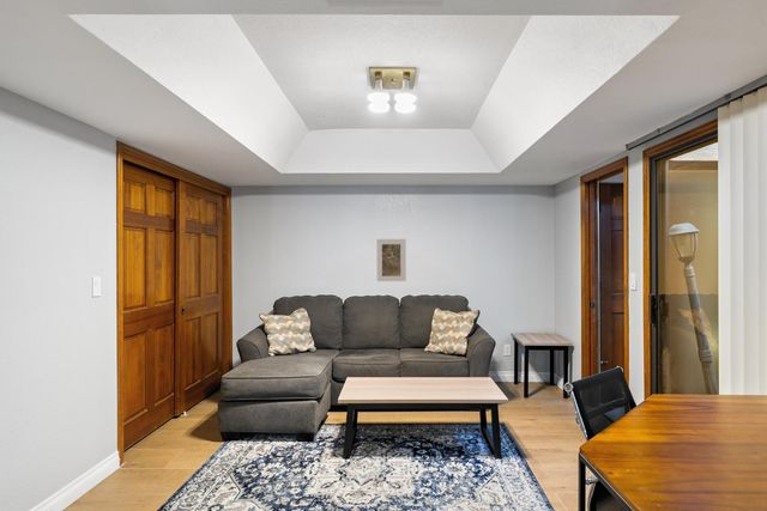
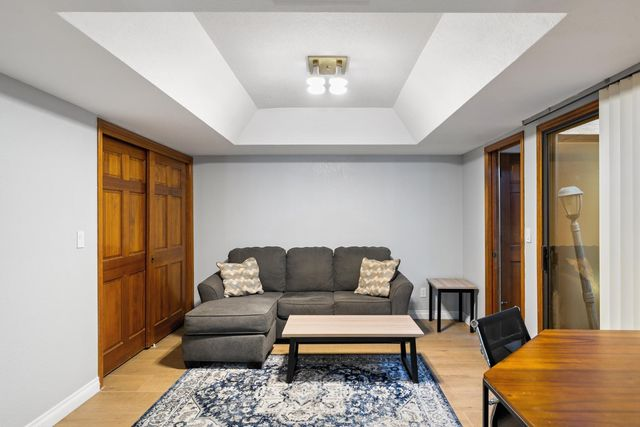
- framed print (391, 260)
